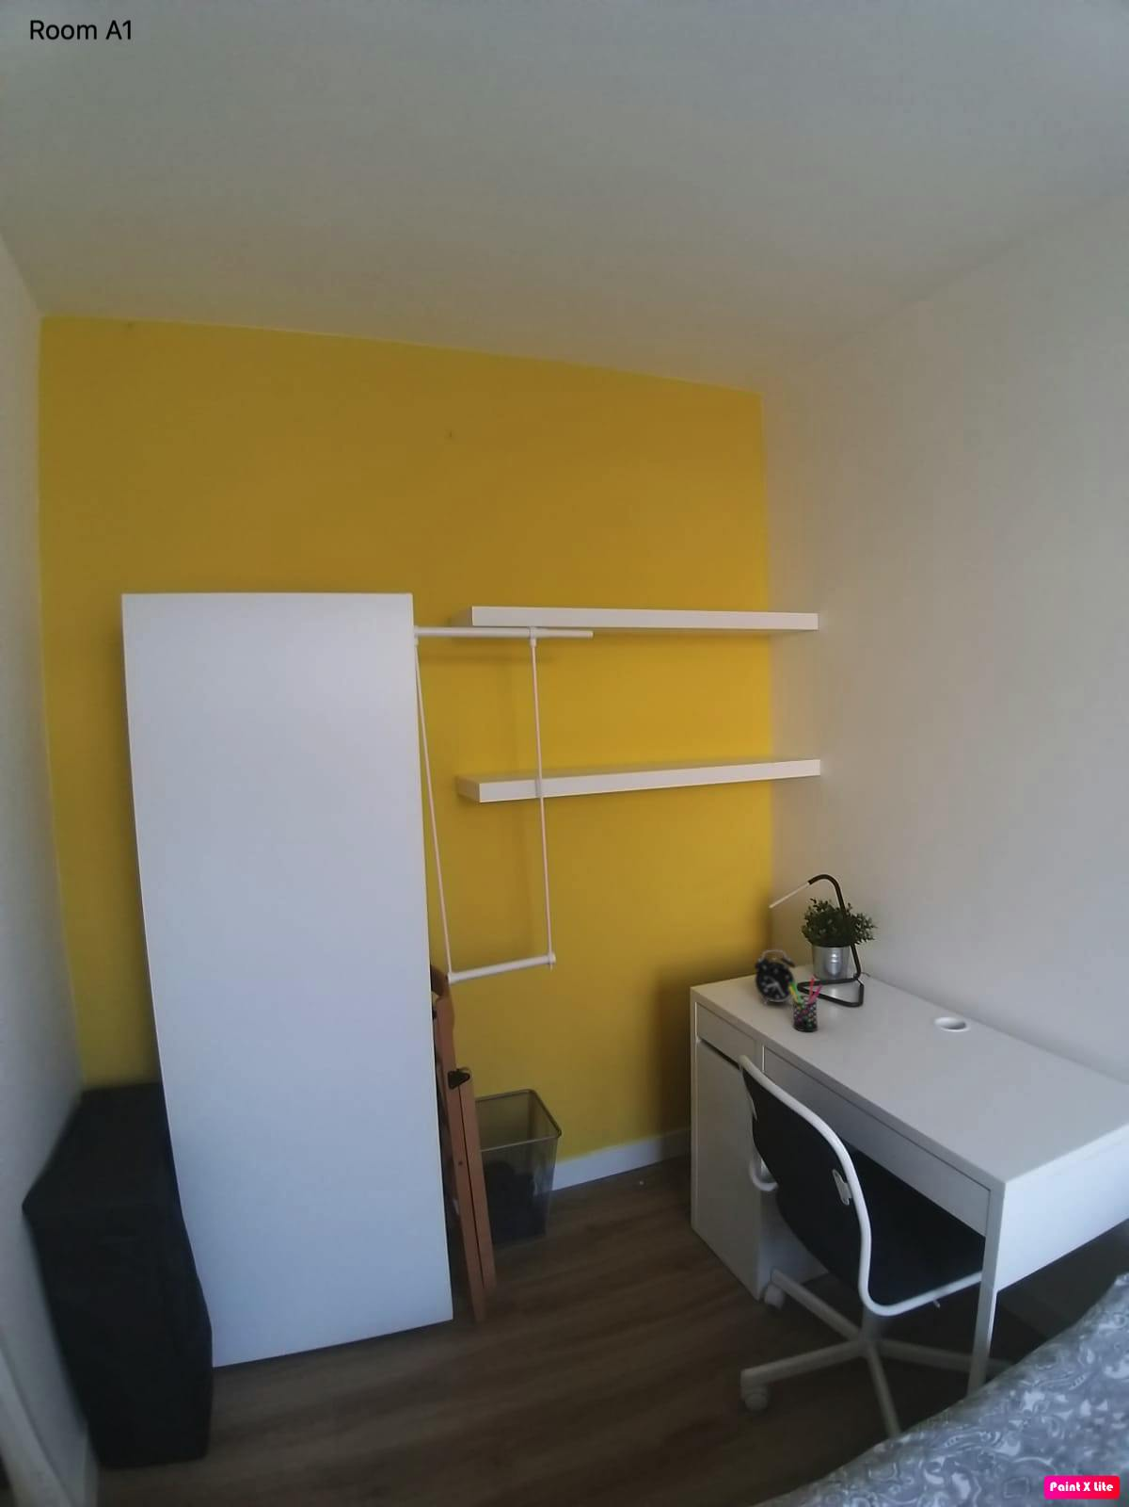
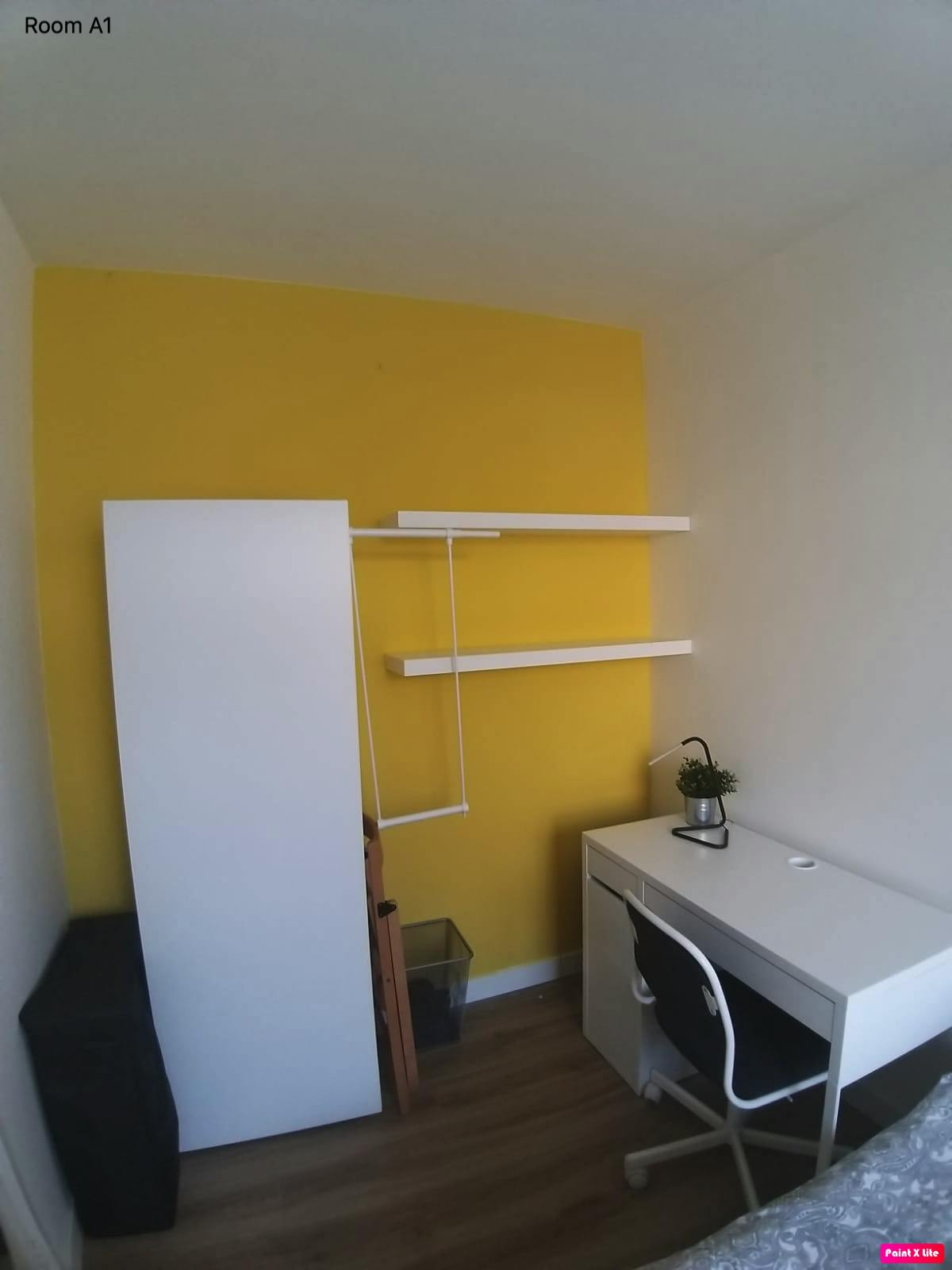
- pen holder (804, 1003)
- alarm clock (776, 977)
